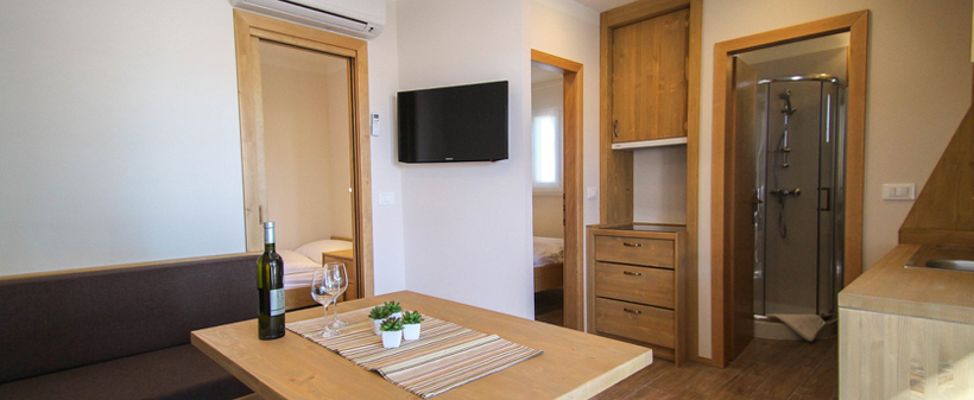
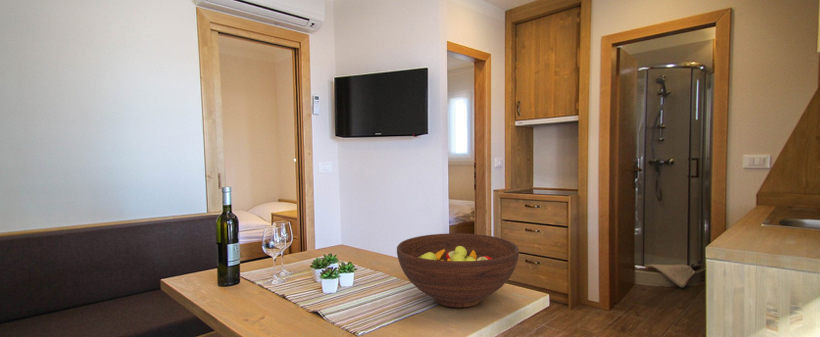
+ fruit bowl (457, 273)
